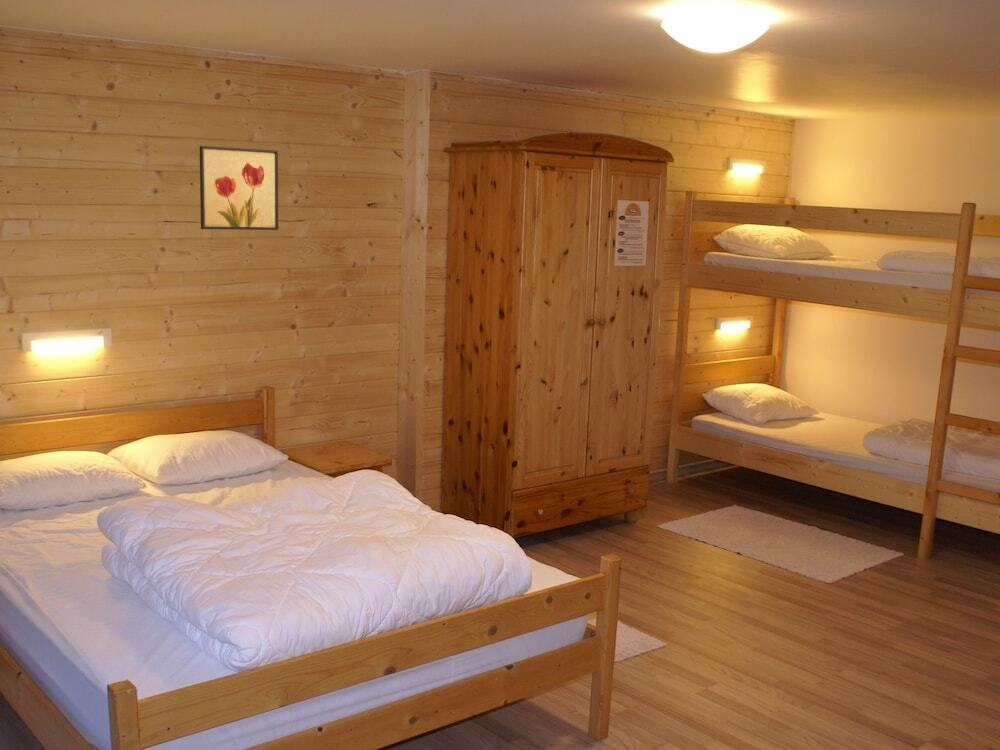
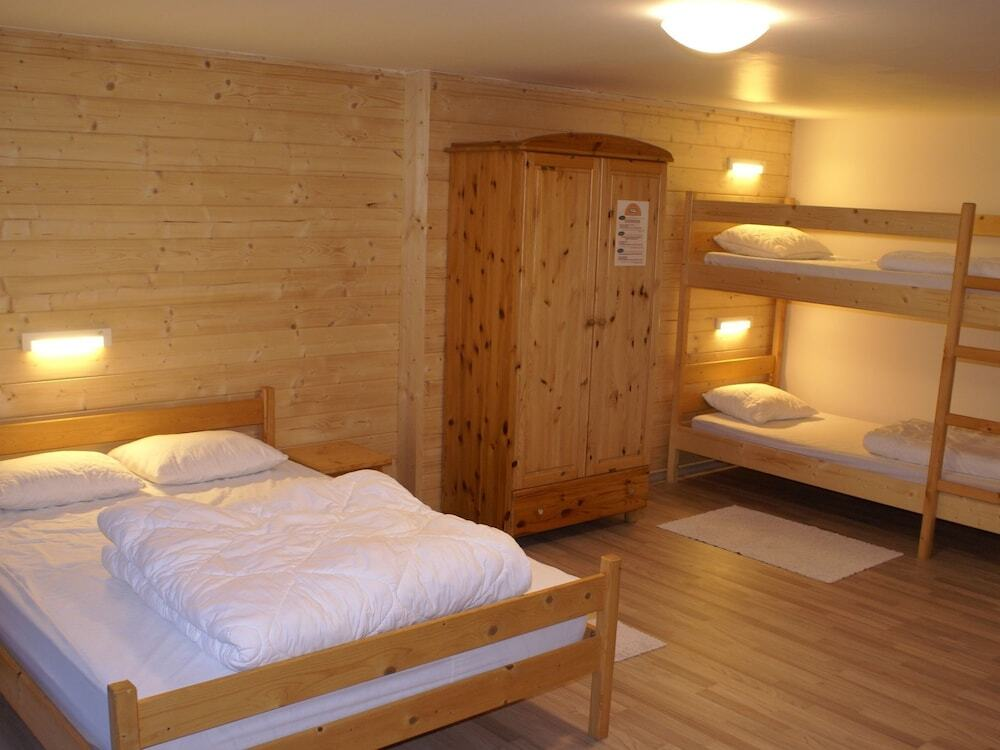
- wall art (239, 189)
